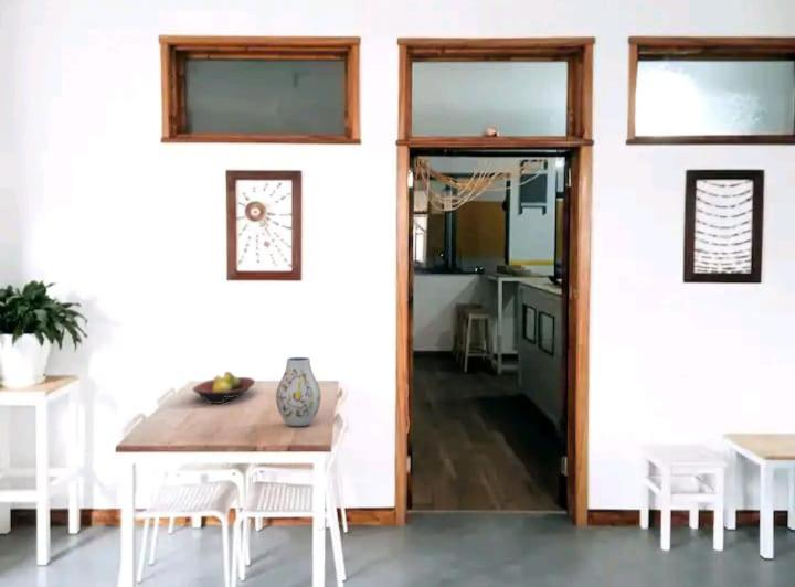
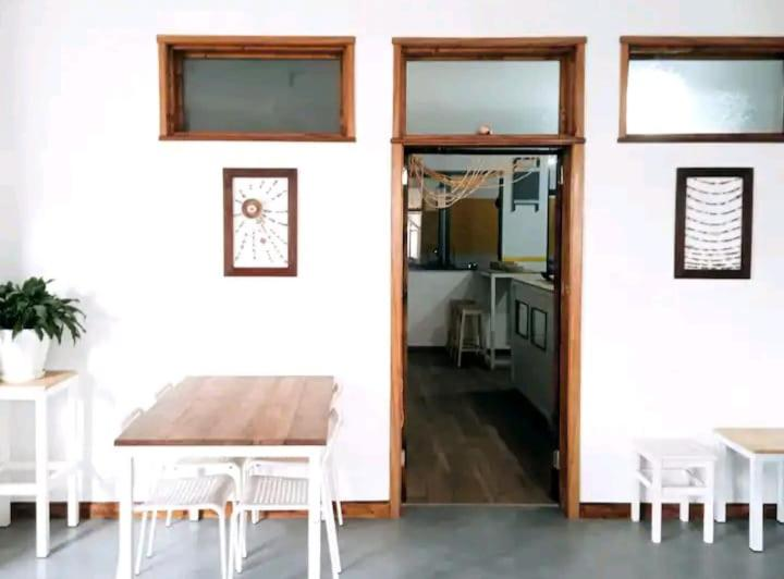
- vase (298, 392)
- fruit bowl (224, 385)
